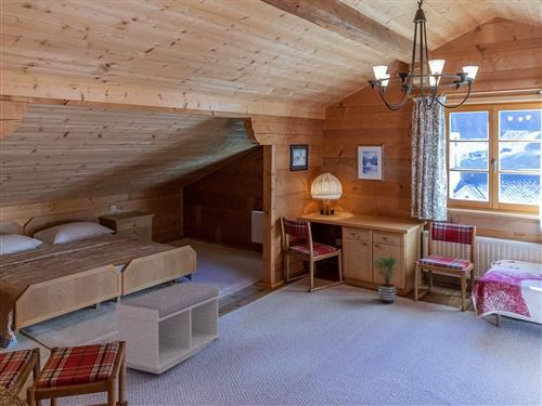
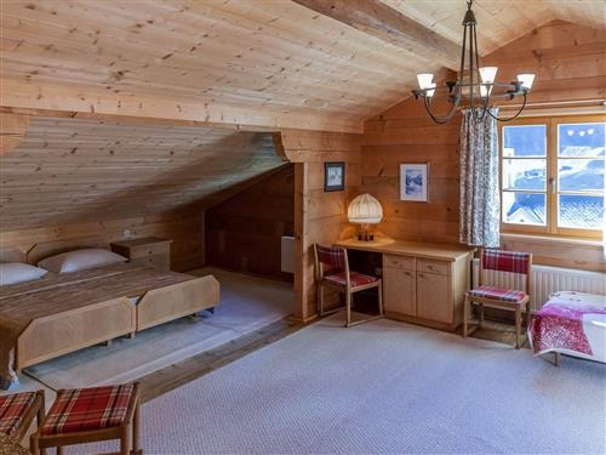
- bench (172, 323)
- potted plant (386, 277)
